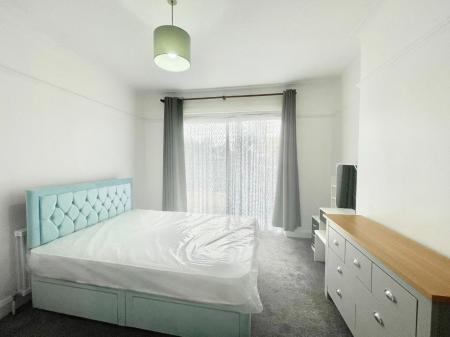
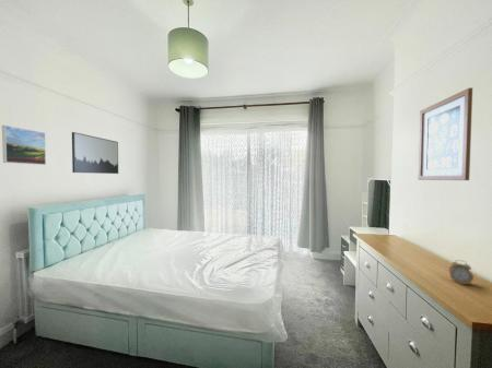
+ wall art (97, 155)
+ alarm clock (459, 271)
+ wall art (441, 140)
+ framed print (25, 146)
